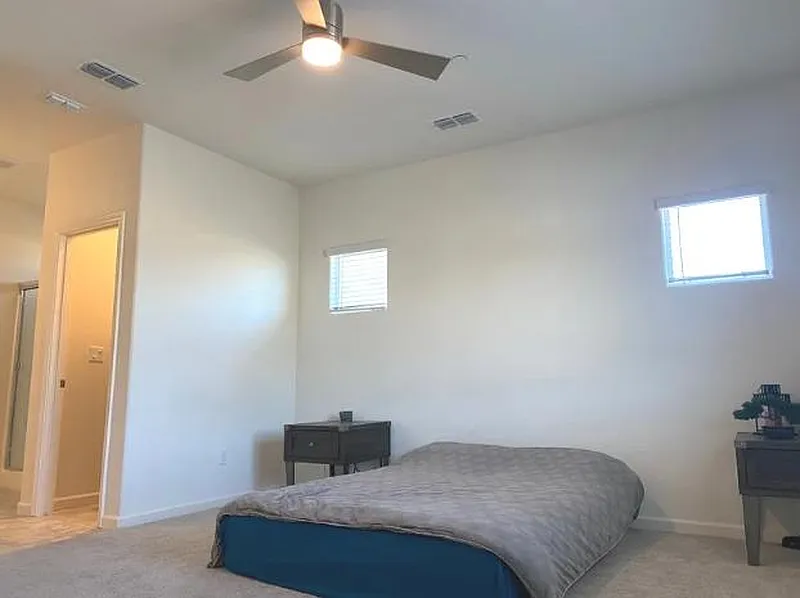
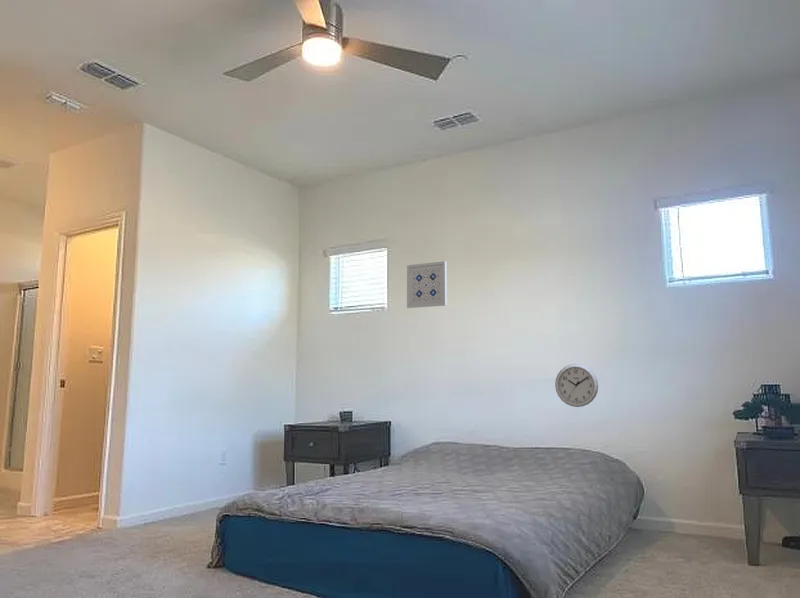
+ wall clock (576, 385)
+ wall art (426, 284)
